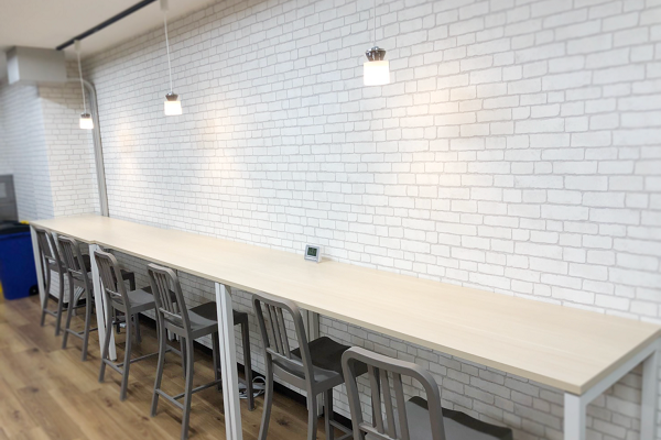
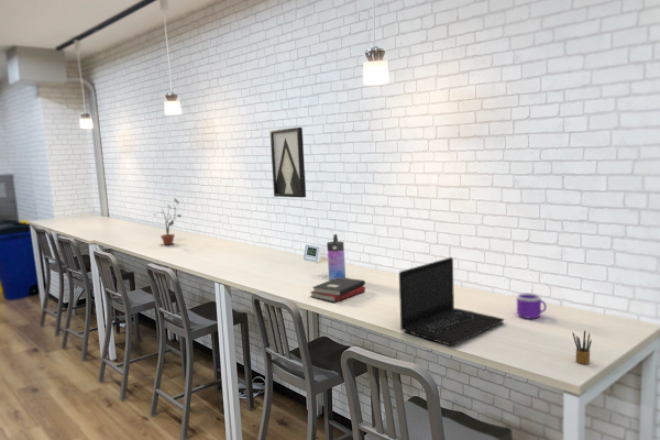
+ laptop (452, 297)
+ potted plant (169, 222)
+ water bottle (336, 256)
+ hardback book (339, 288)
+ wall art (287, 163)
+ mug (531, 306)
+ pencil box (583, 346)
